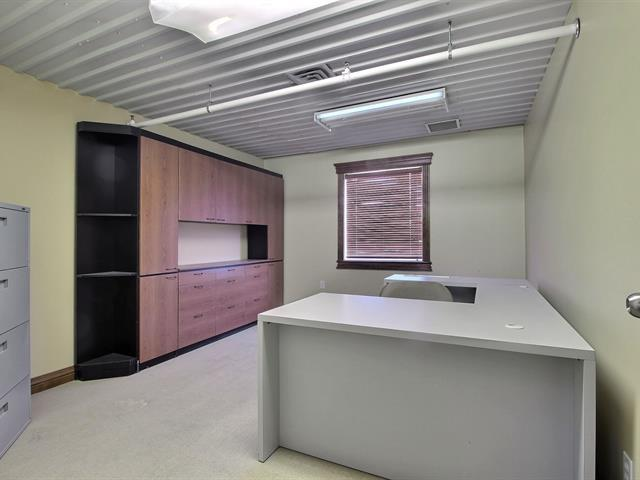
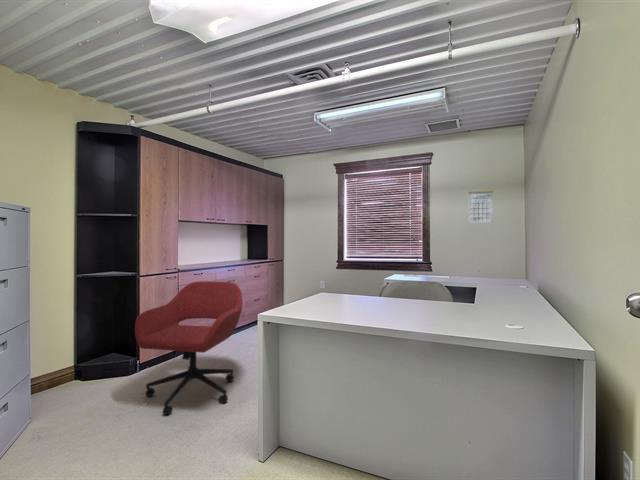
+ calendar (480, 203)
+ office chair (194, 339)
